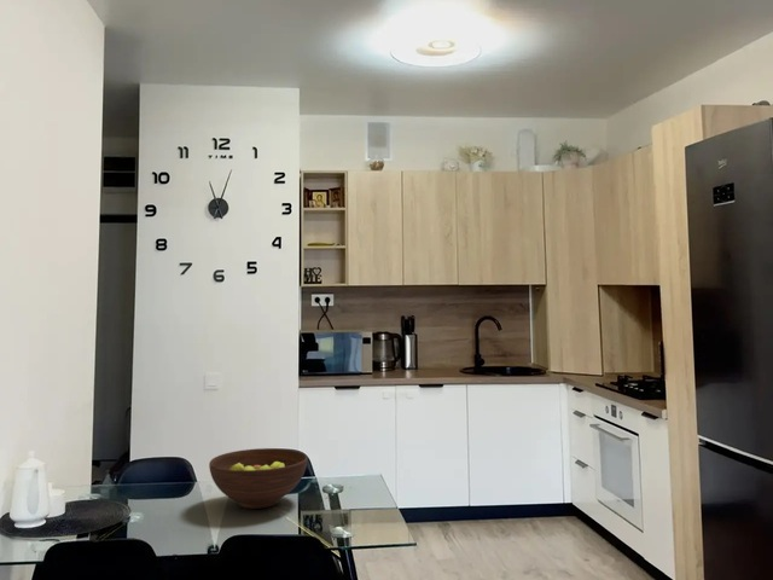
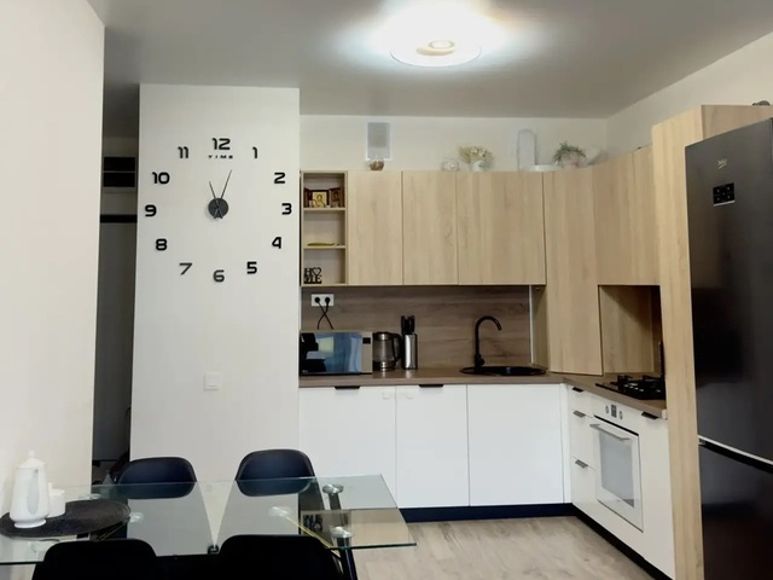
- fruit bowl (258, 481)
